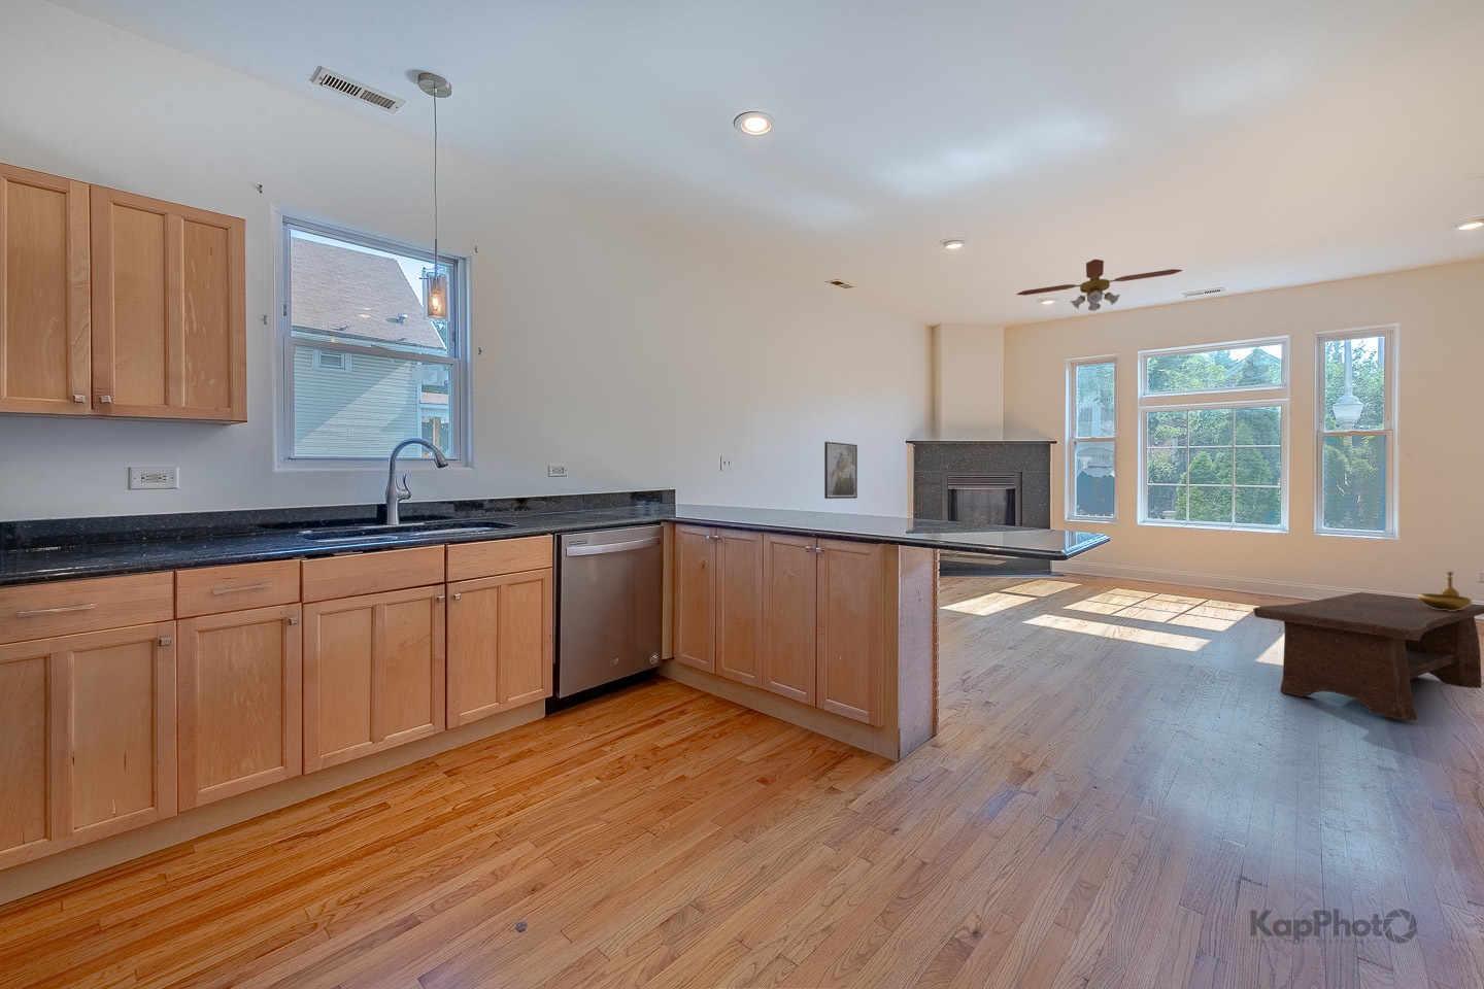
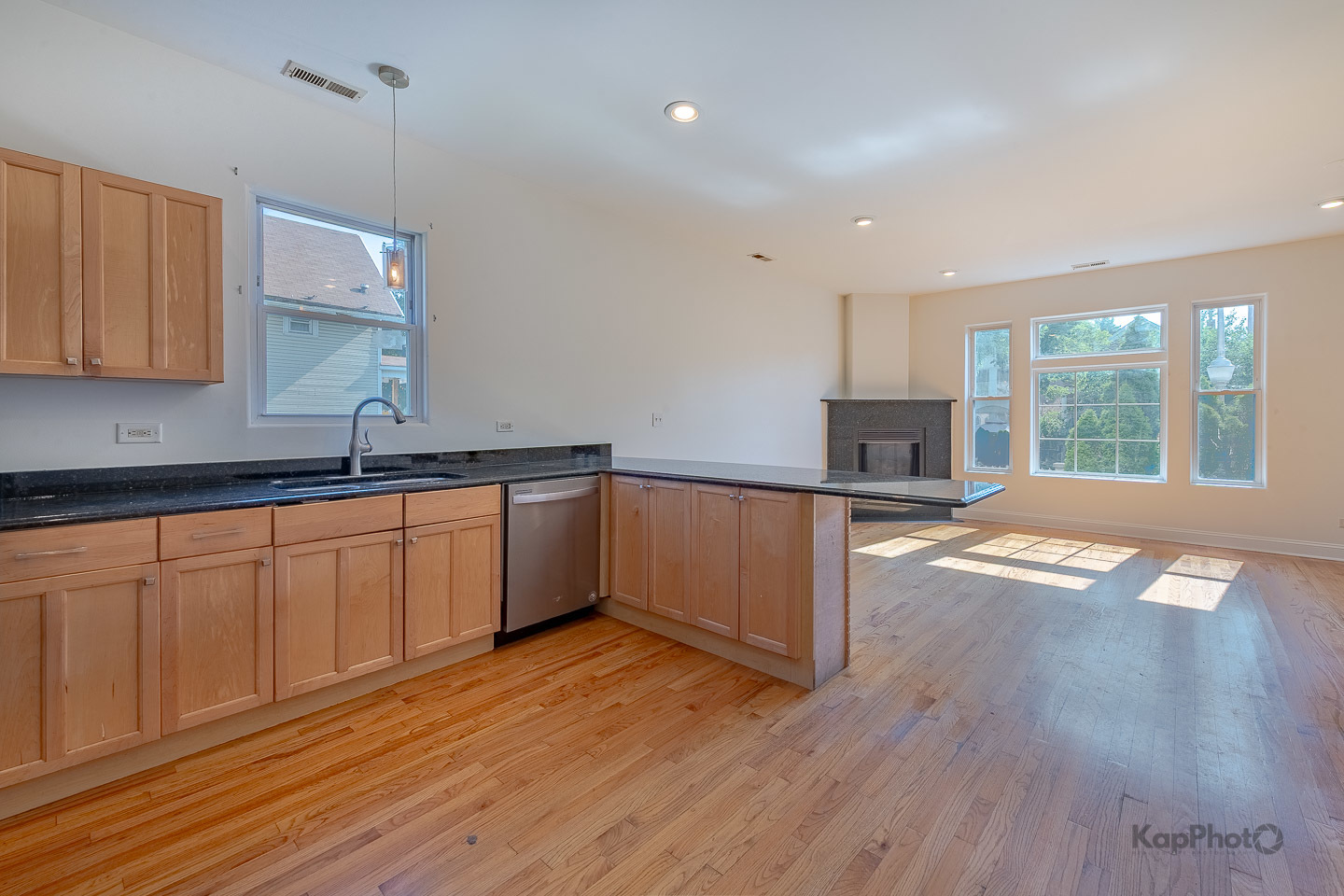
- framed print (841, 471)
- decorative bowl (1445, 589)
- ceiling fan (1094, 287)
- coffee table (1378, 648)
